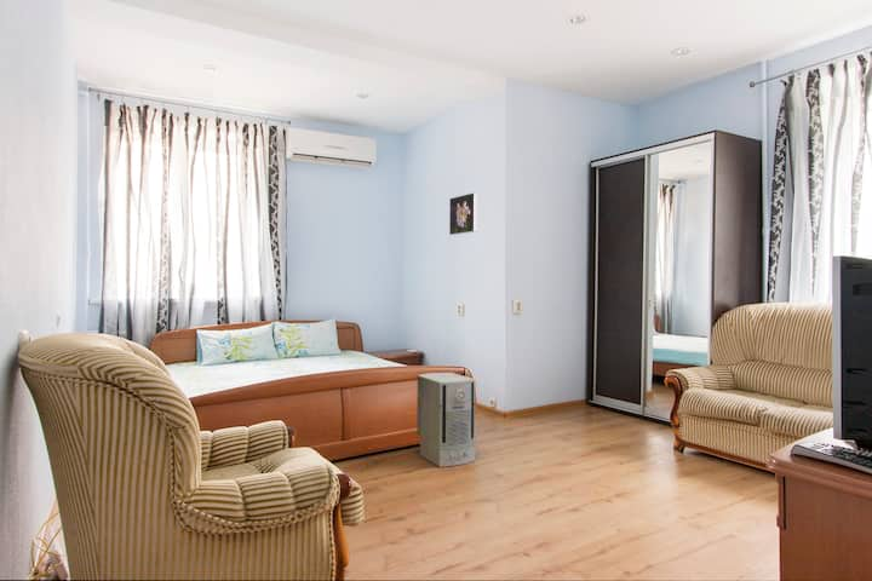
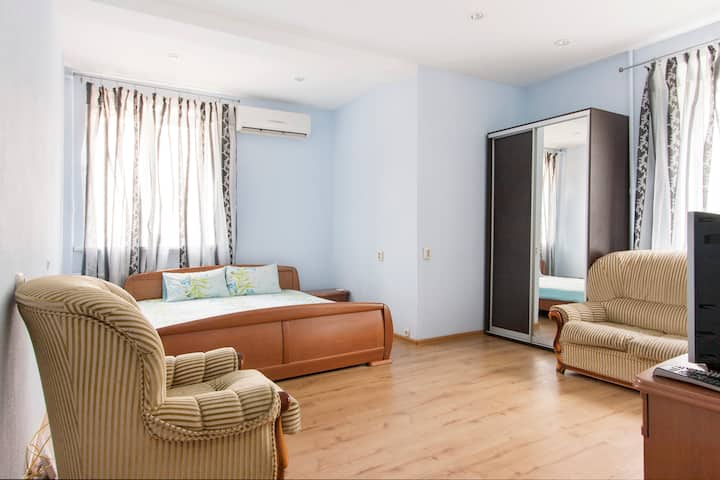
- air purifier (446, 416)
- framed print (463, 214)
